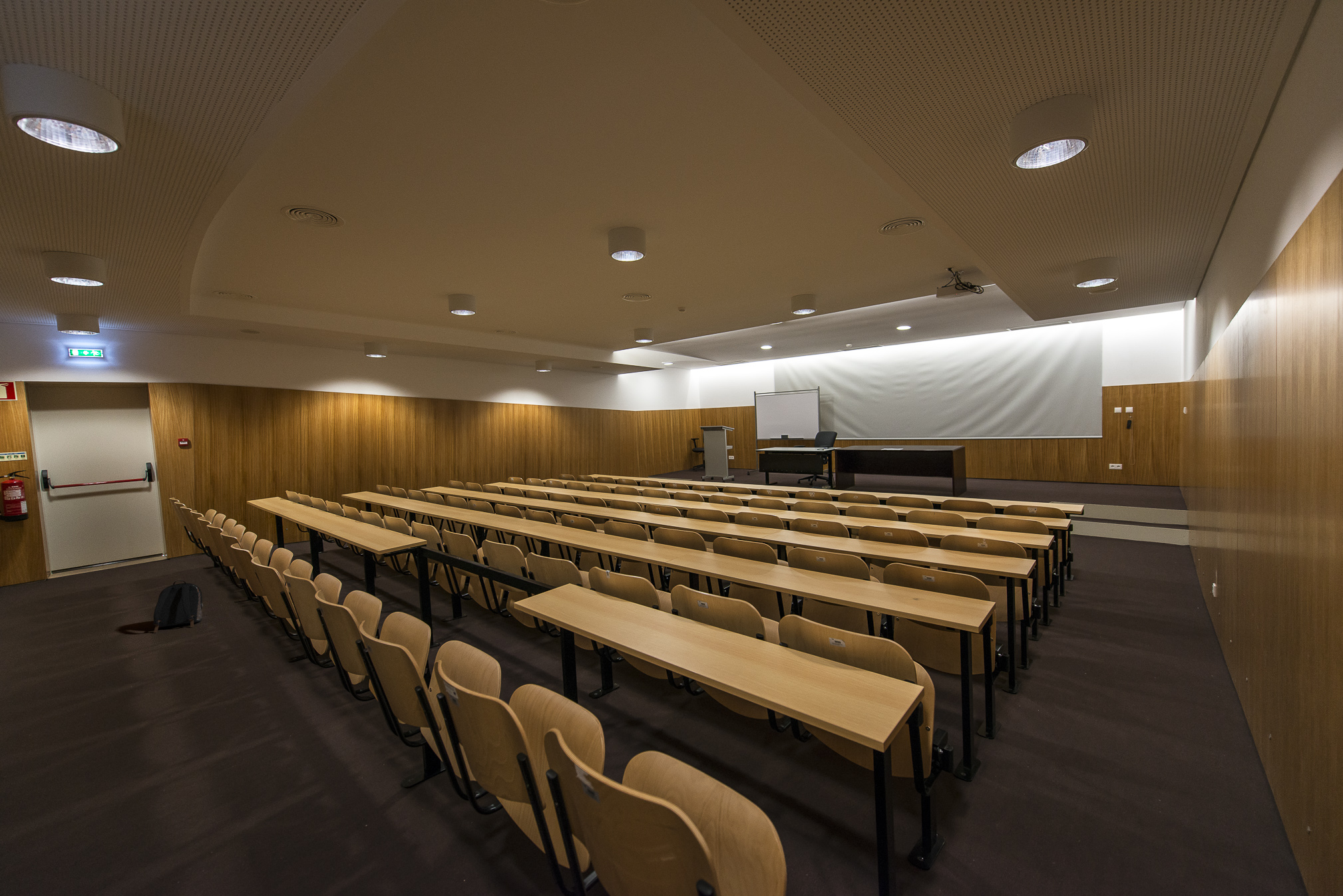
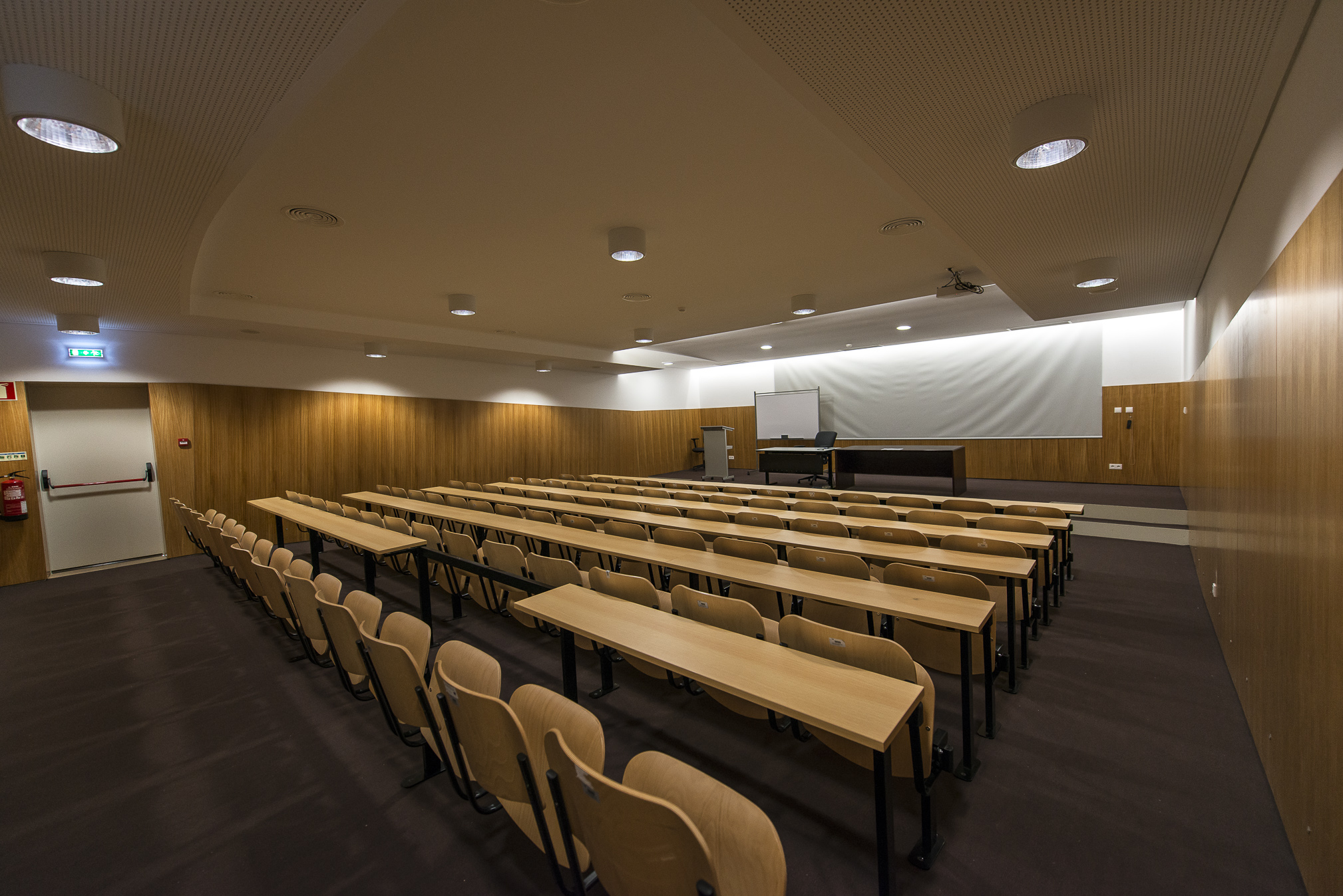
- backpack (178, 603)
